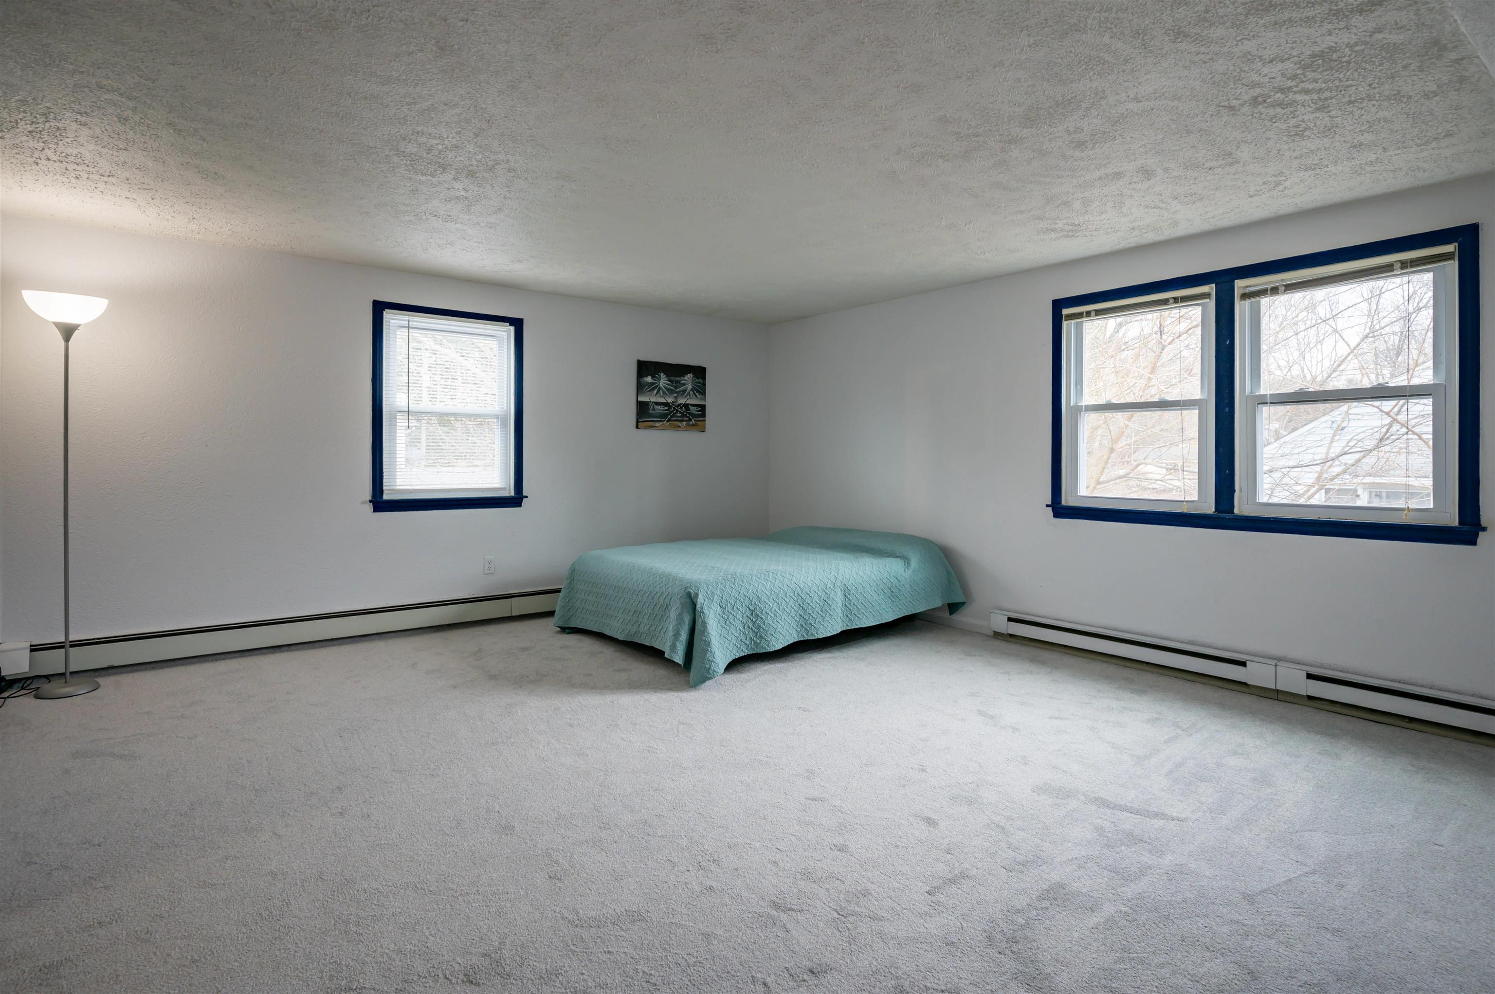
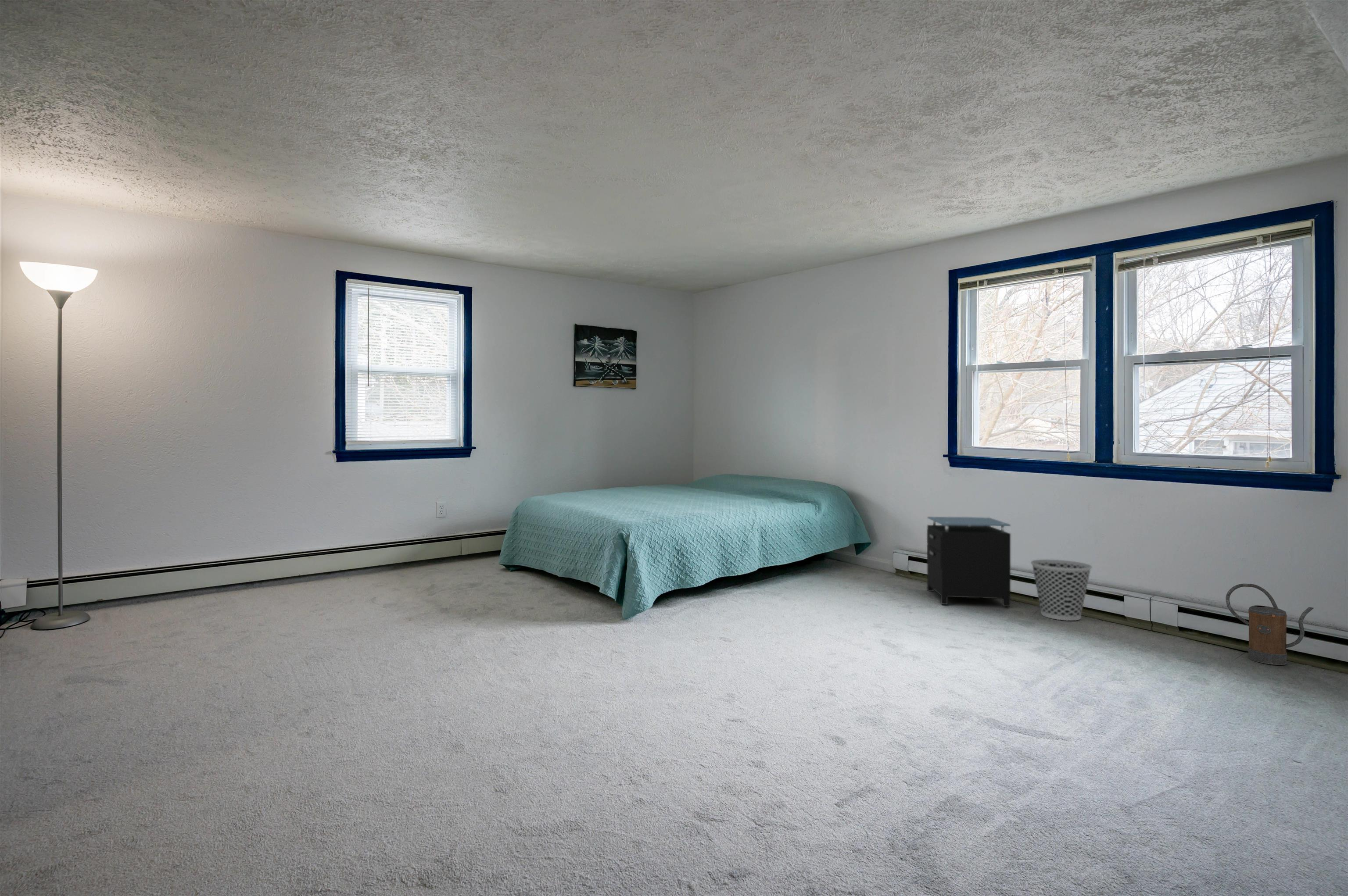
+ nightstand (967, 559)
+ watering can (1268, 623)
+ wastebasket (1061, 590)
